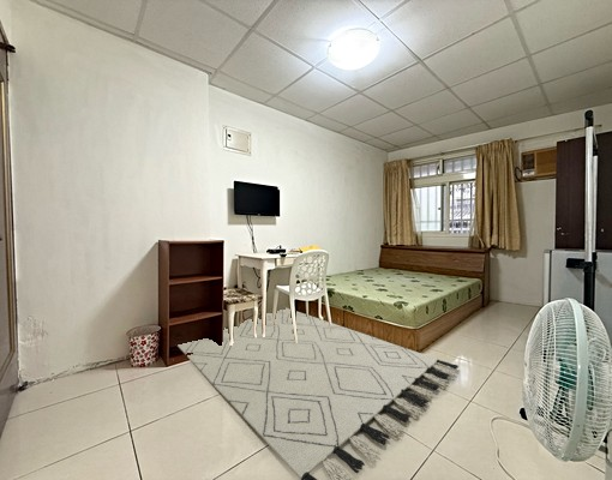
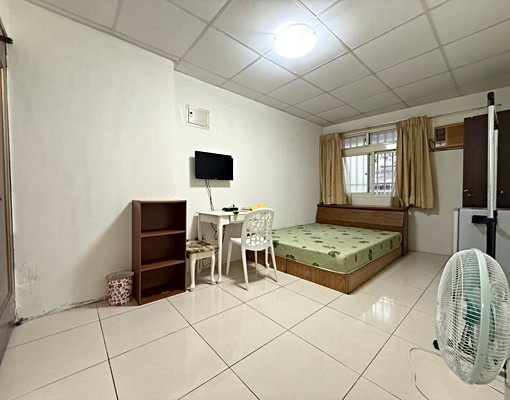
- rug (276, 341)
